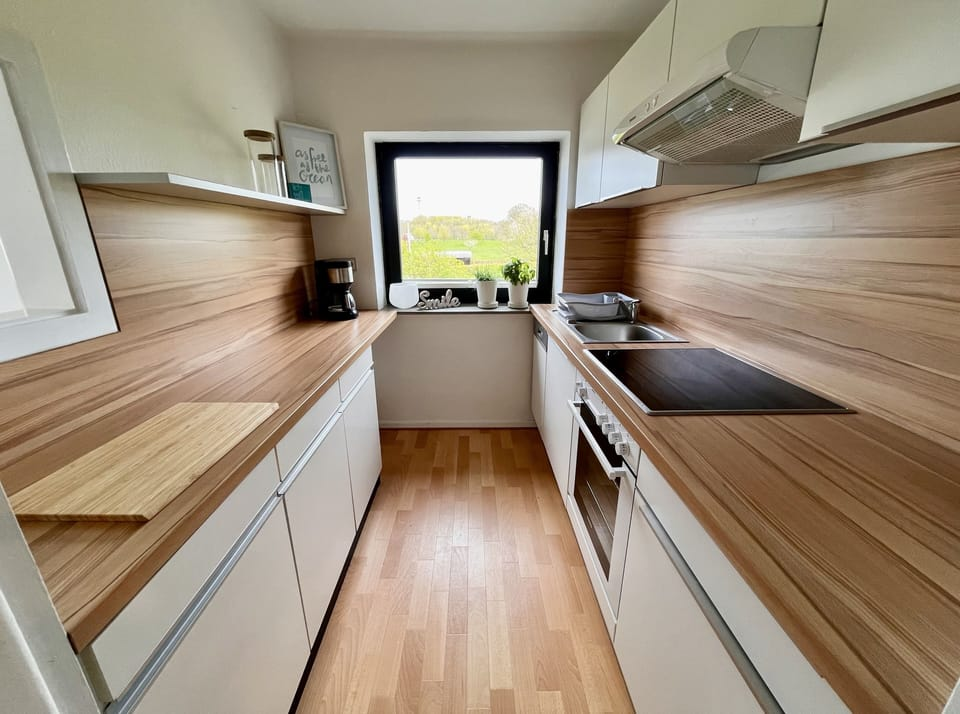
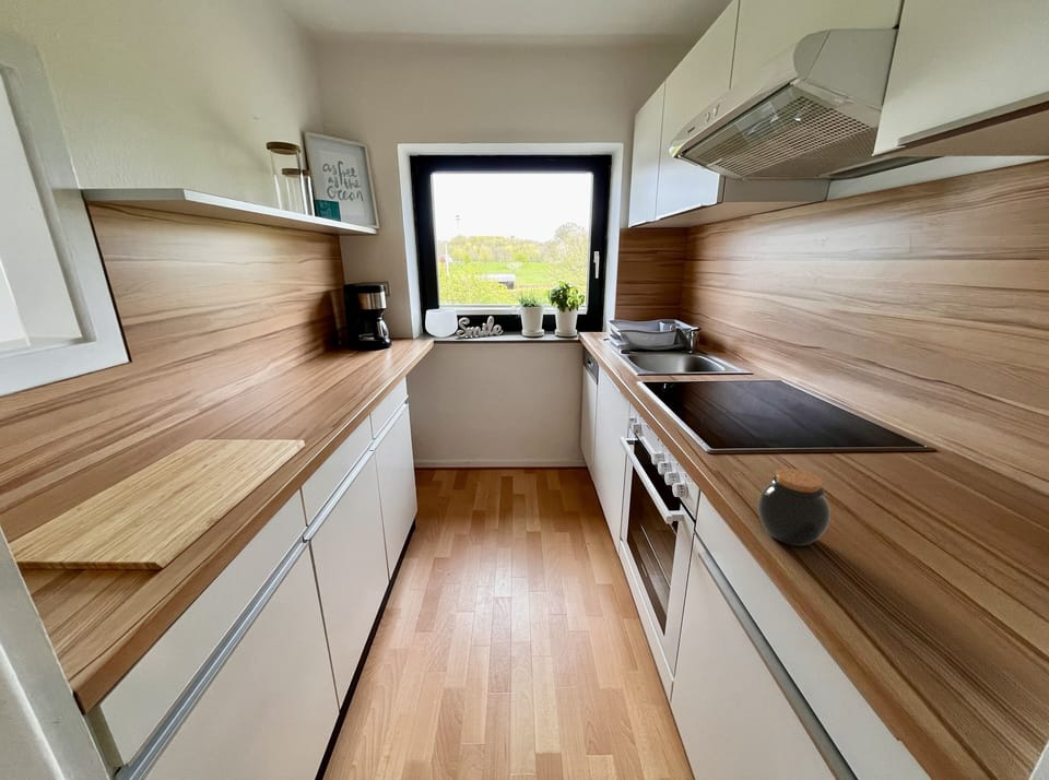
+ jar (793, 506)
